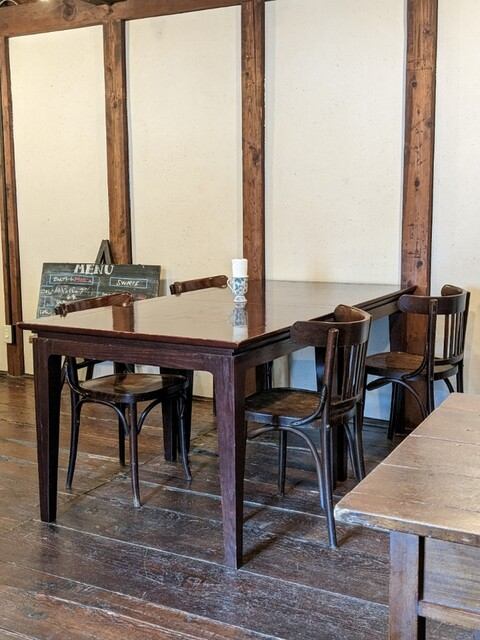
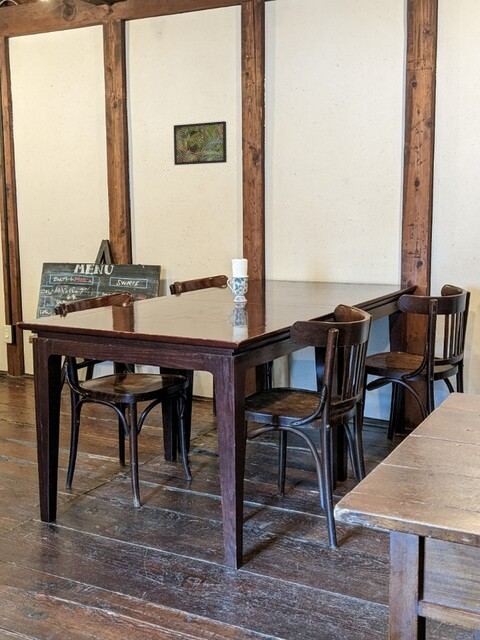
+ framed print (199, 143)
